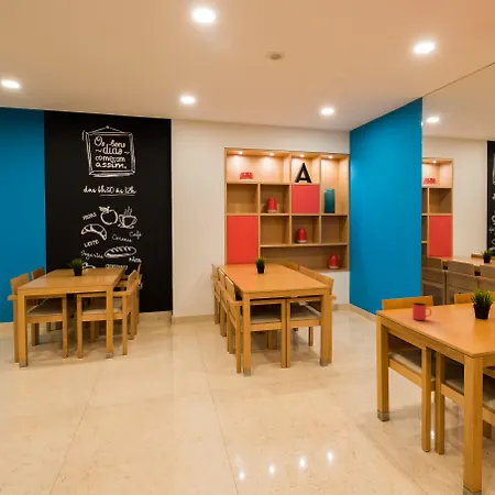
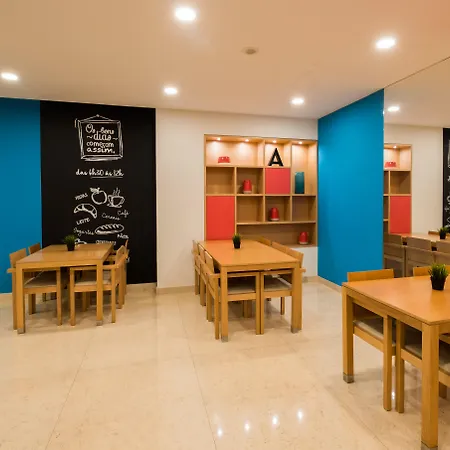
- cup (421, 311)
